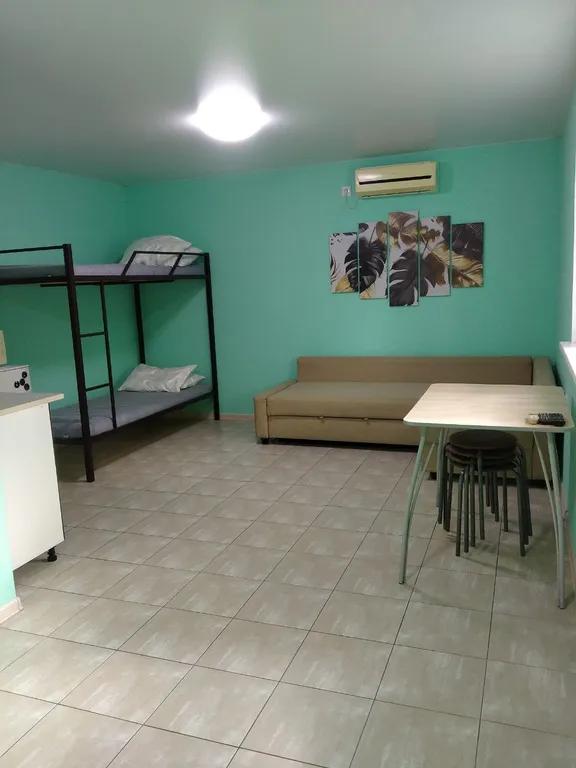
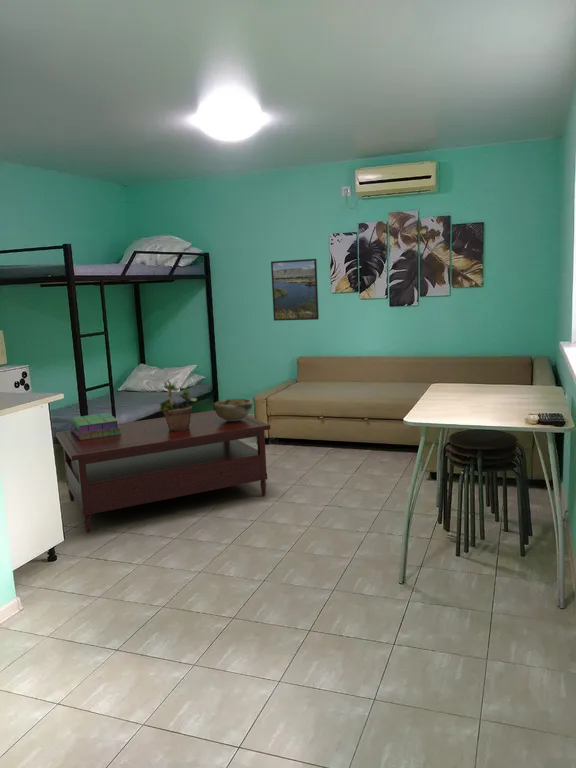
+ decorative bowl (233, 410)
+ stack of books (94, 425)
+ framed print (294, 290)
+ potted plant (174, 402)
+ coffee table (164, 463)
